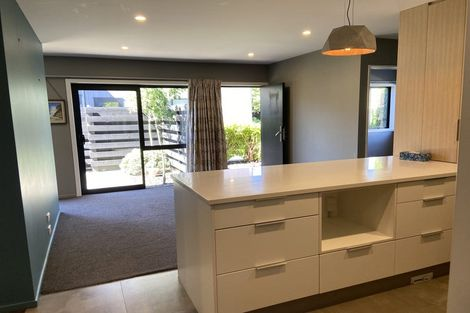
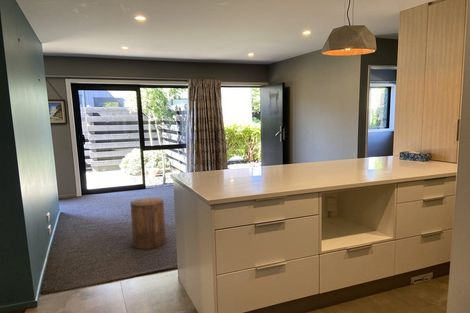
+ stool (148, 222)
